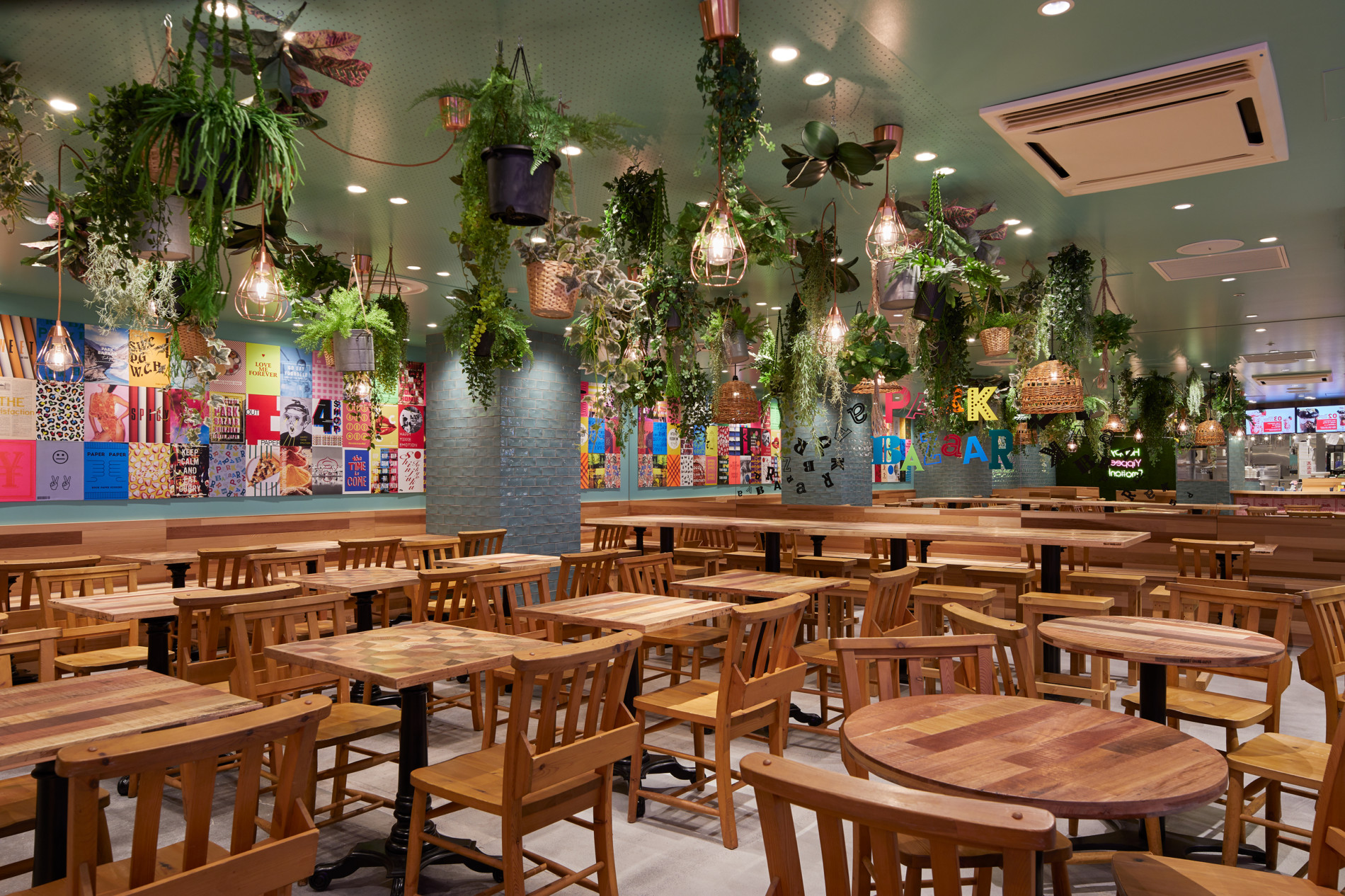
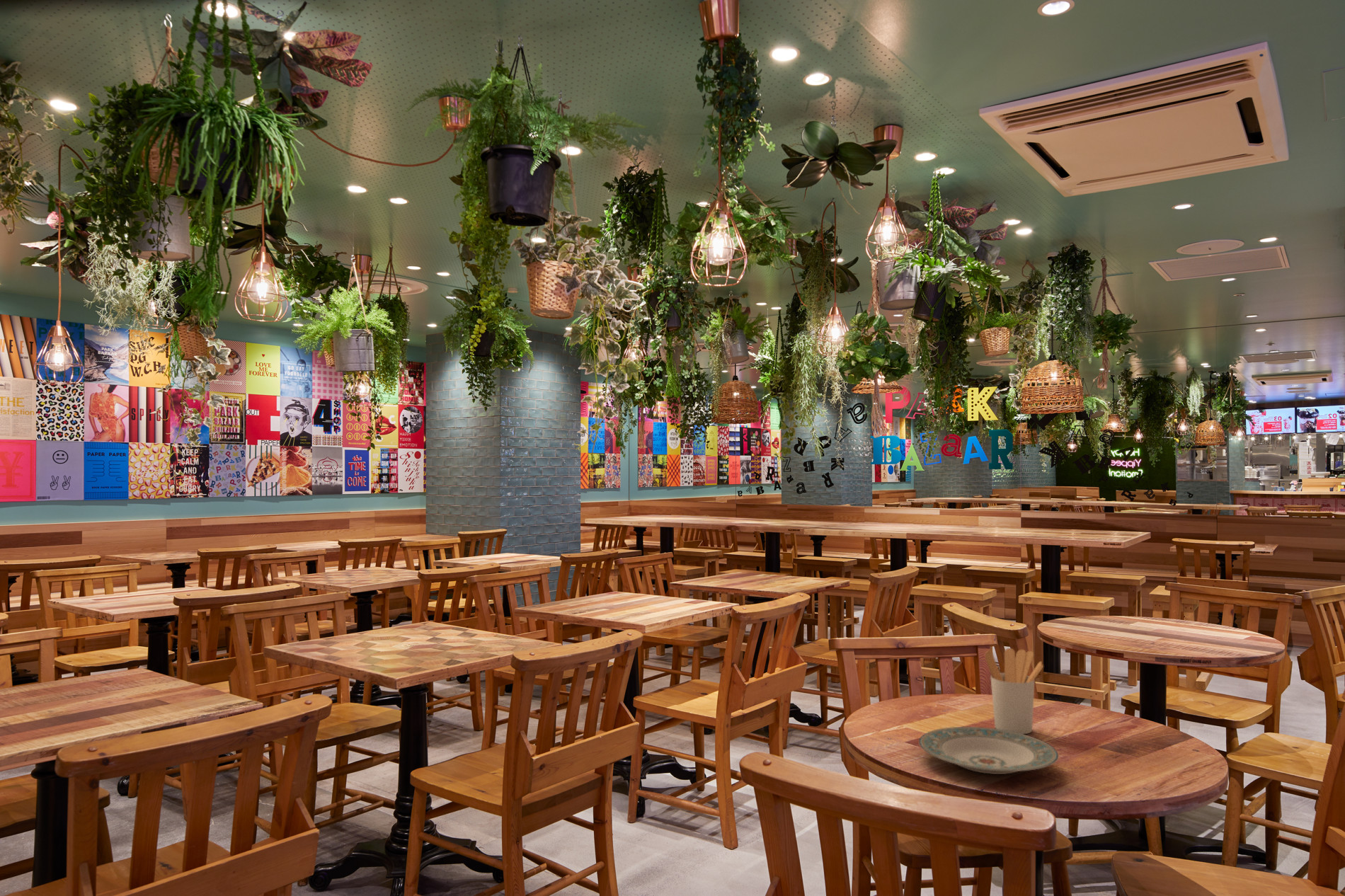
+ plate (987, 754)
+ utensil holder (1014, 688)
